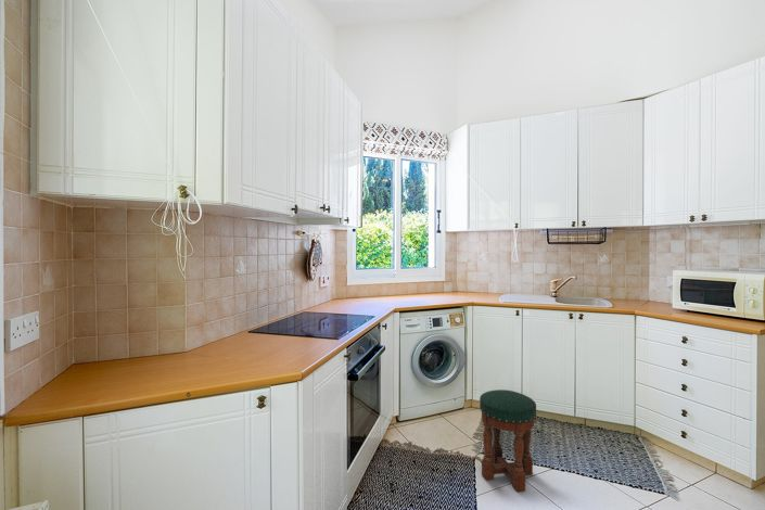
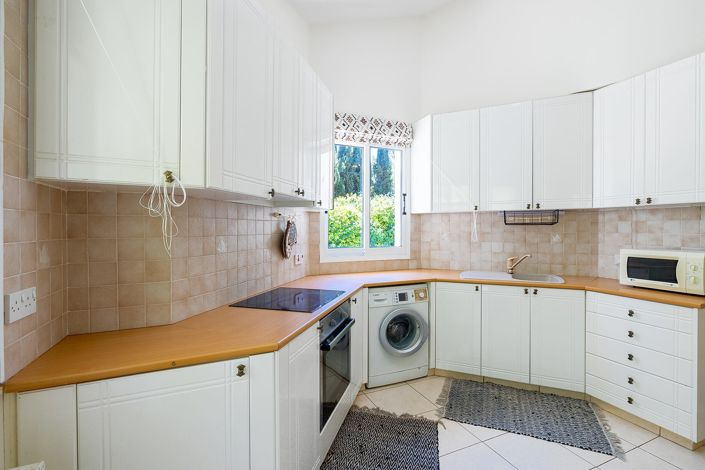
- stool (507, 430)
